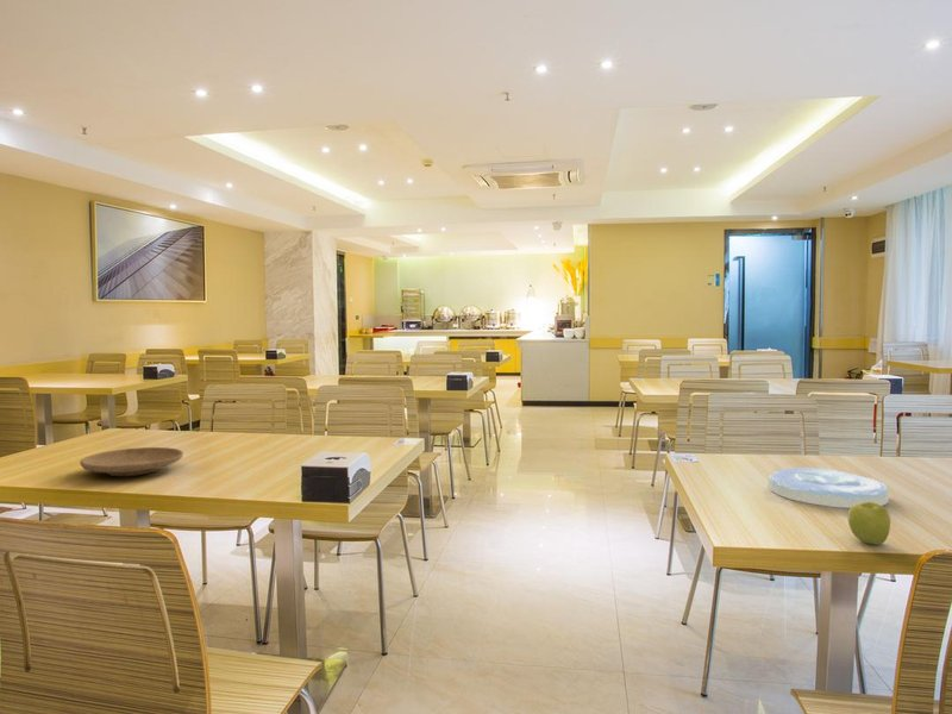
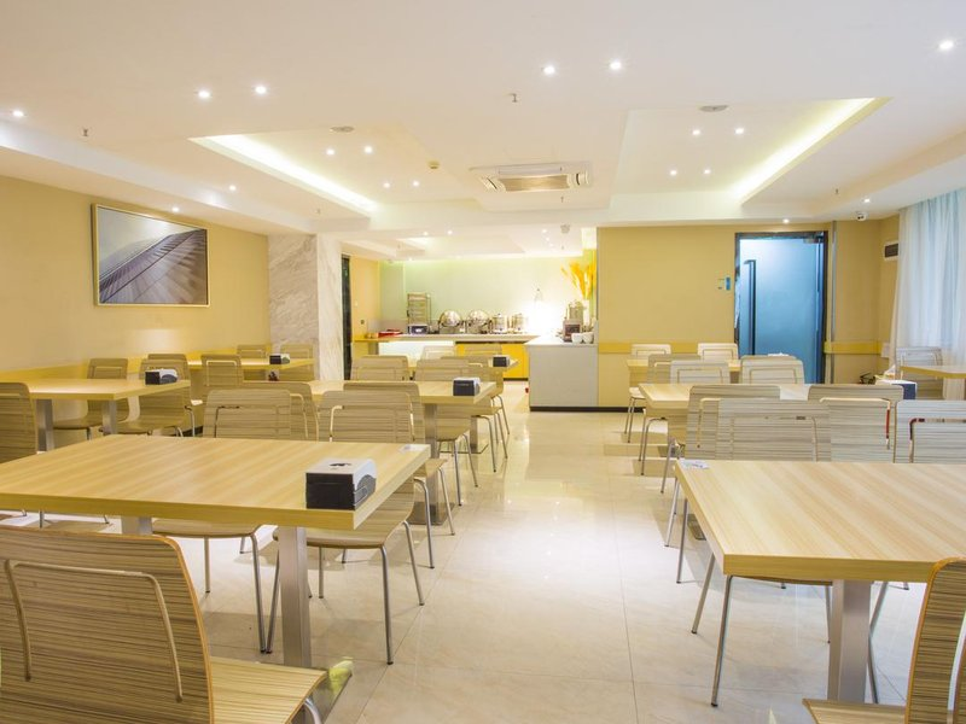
- plate (133, 463)
- apple (869, 522)
- plate (826, 483)
